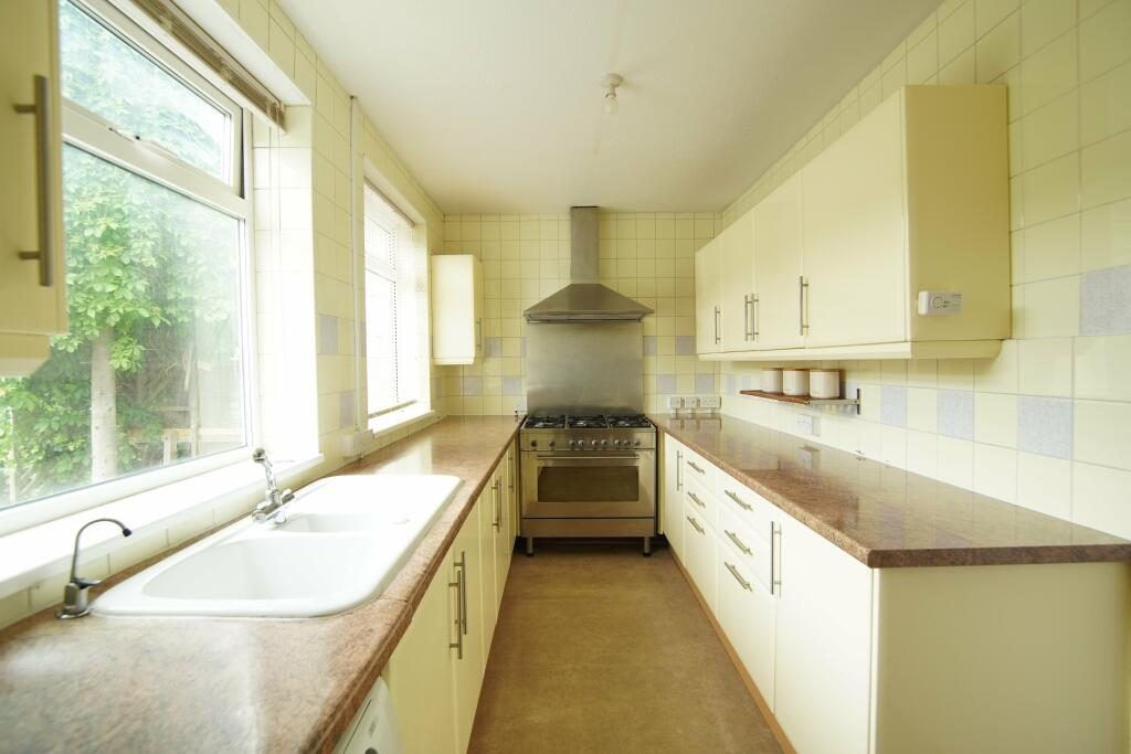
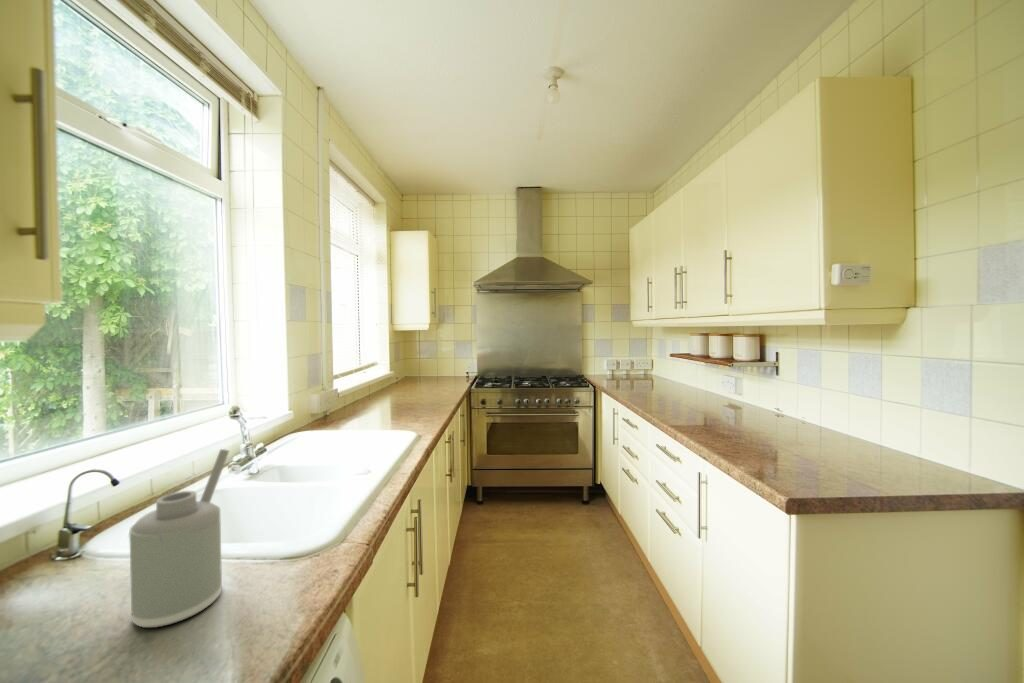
+ soap dispenser (188, 528)
